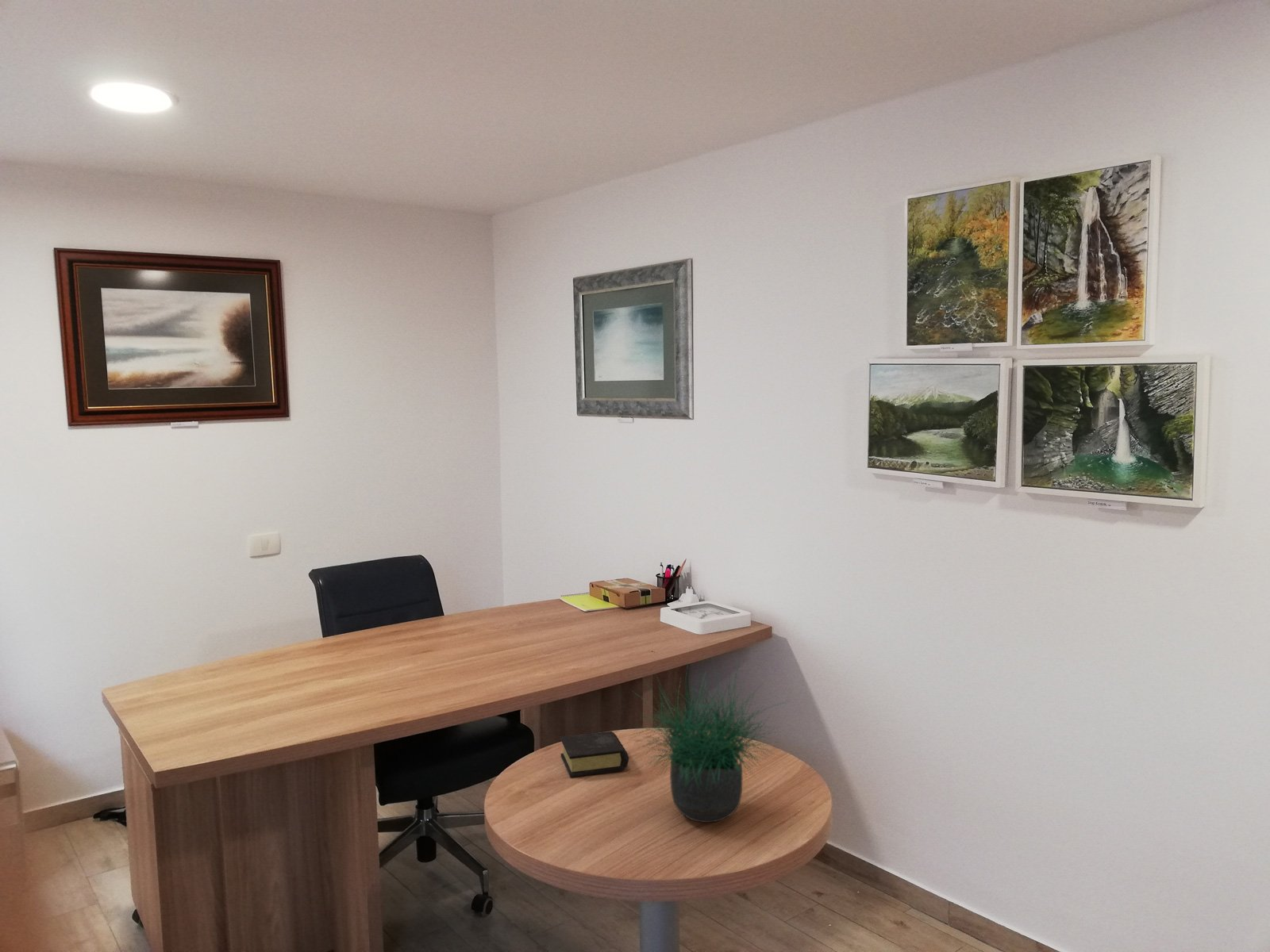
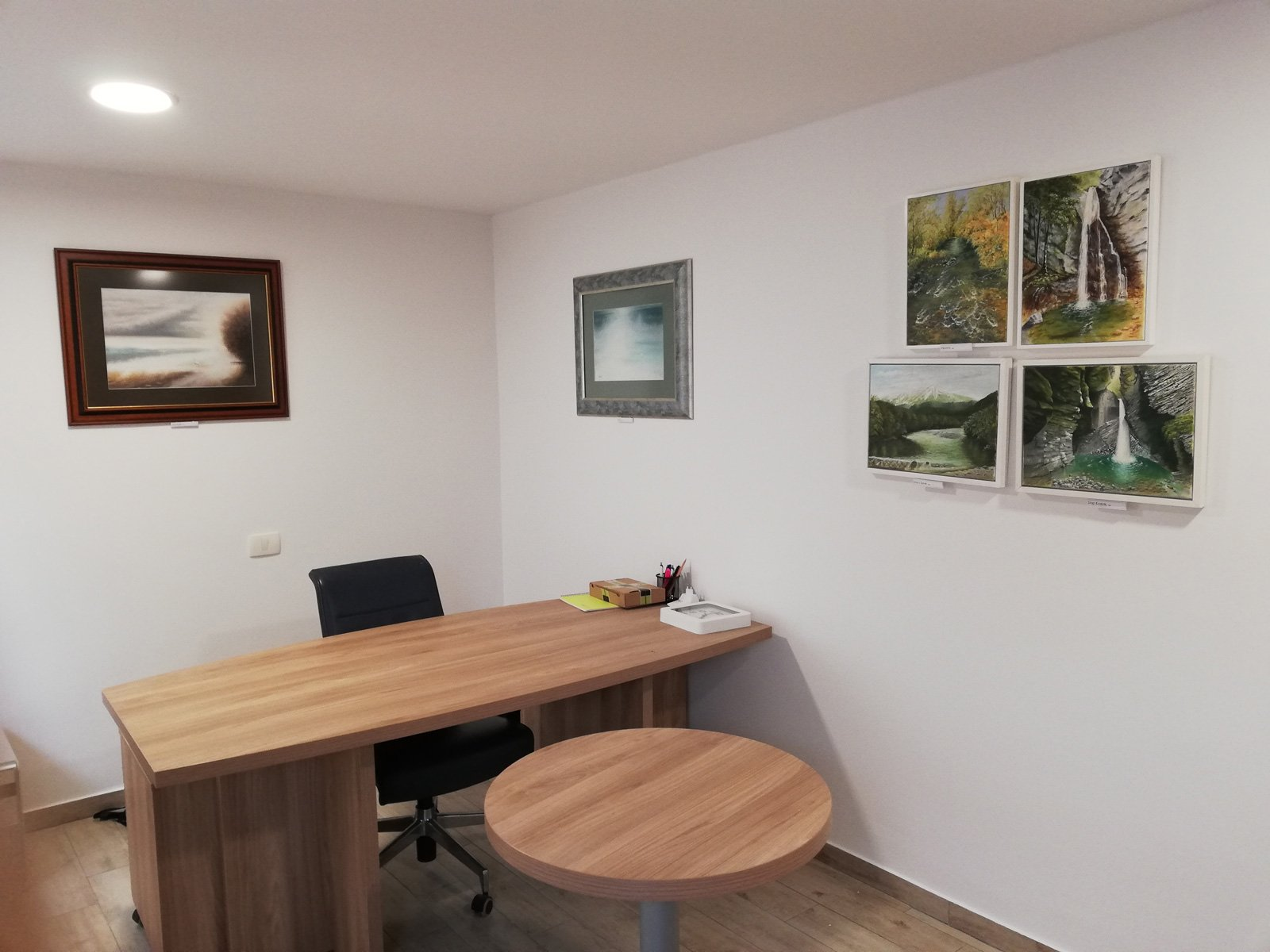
- book (595, 752)
- potted plant (704, 732)
